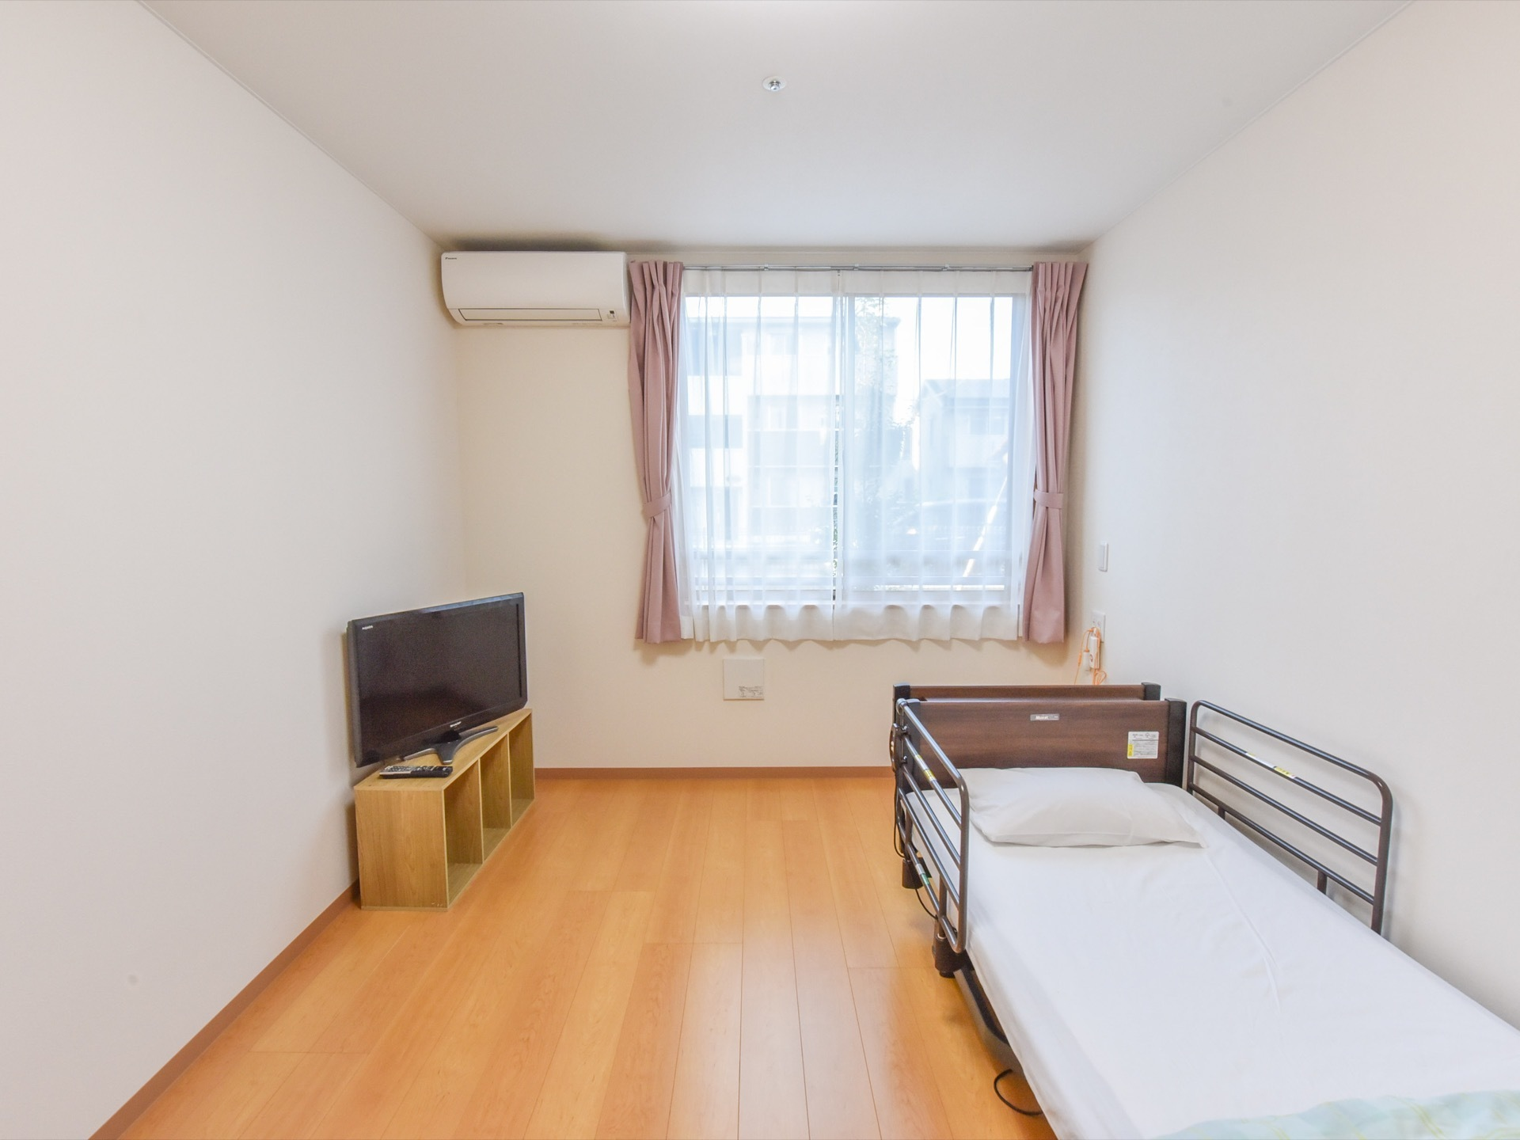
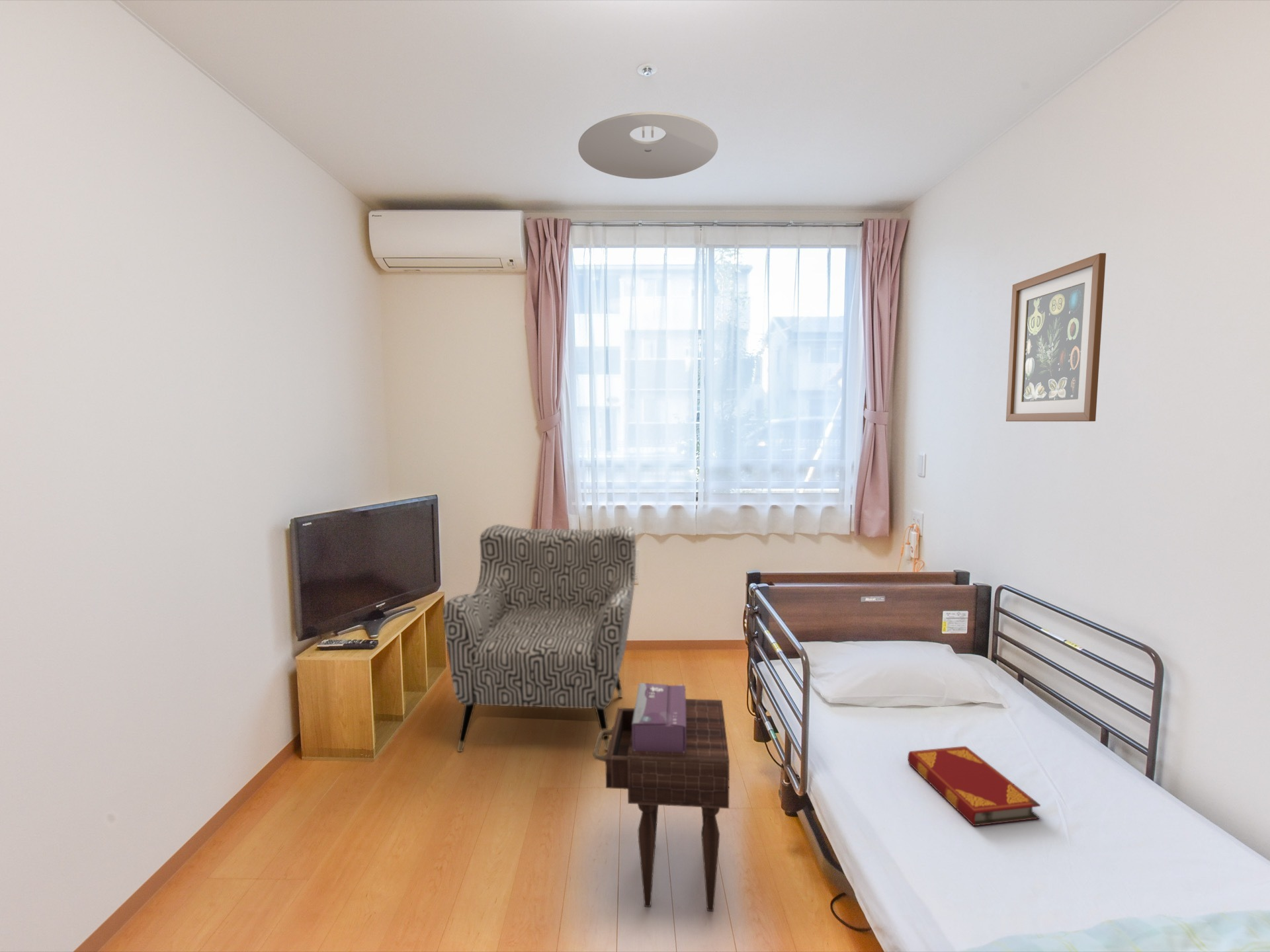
+ ceiling light (648, 148)
+ nightstand (659, 800)
+ armchair (552, 625)
+ wall art (1050, 346)
+ tissue box (660, 714)
+ hardback book (968, 782)
